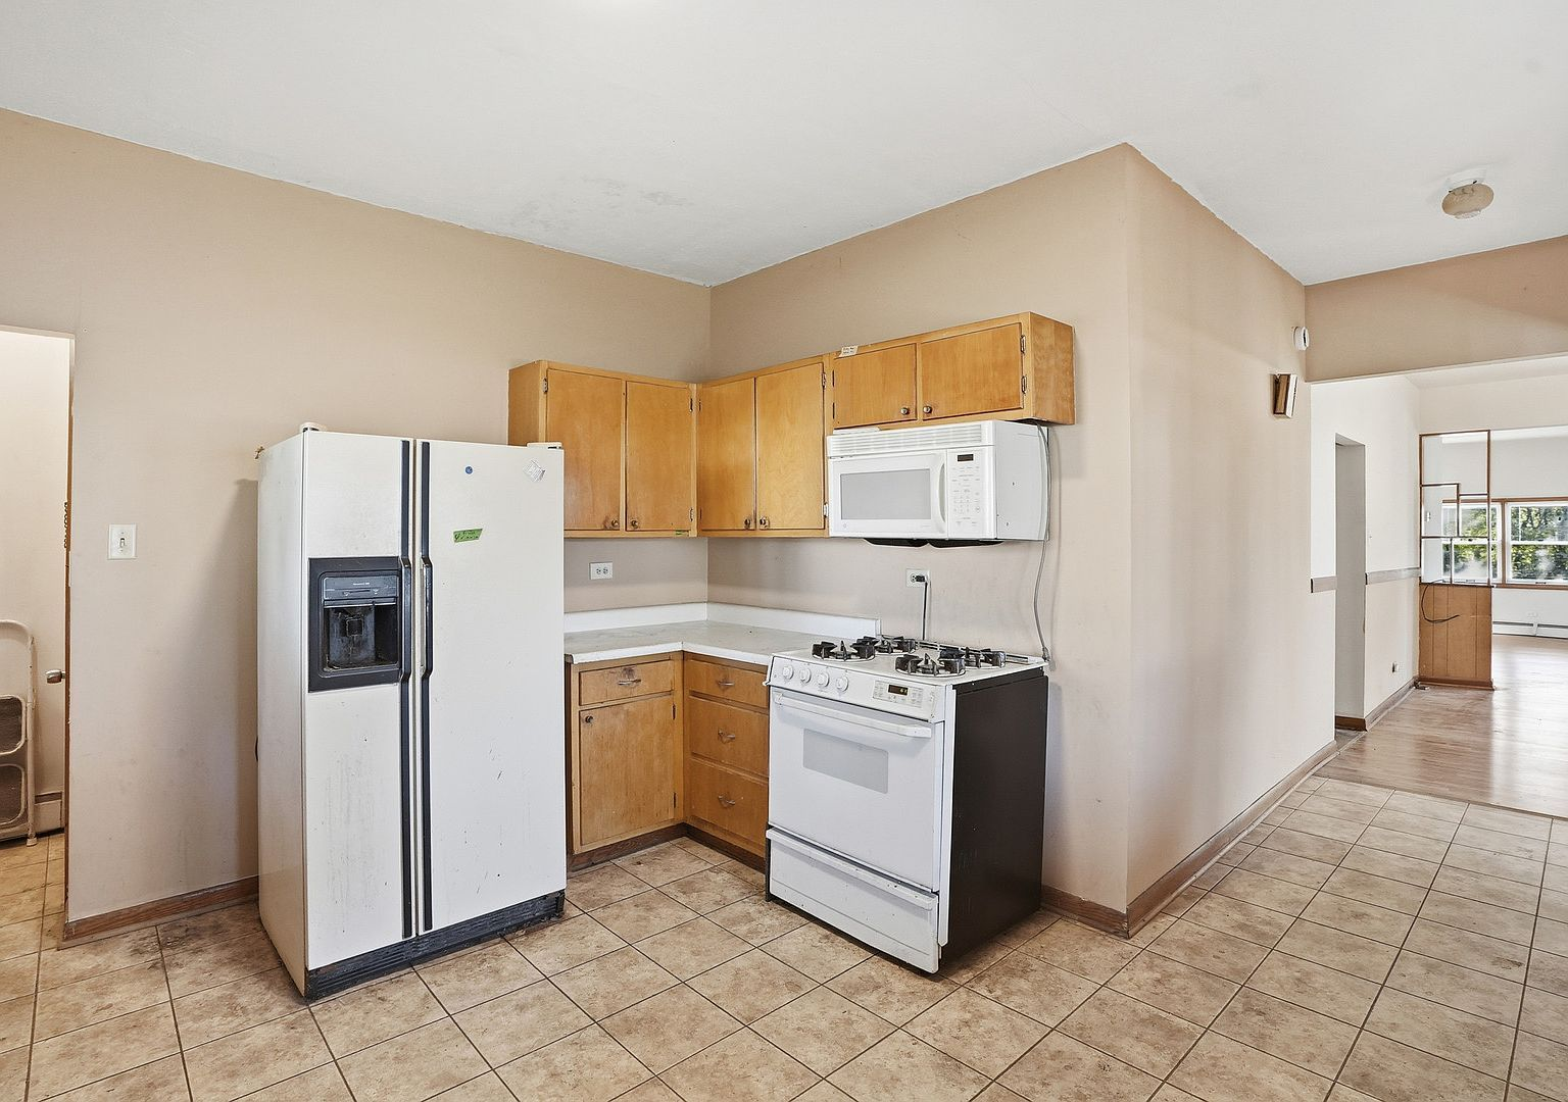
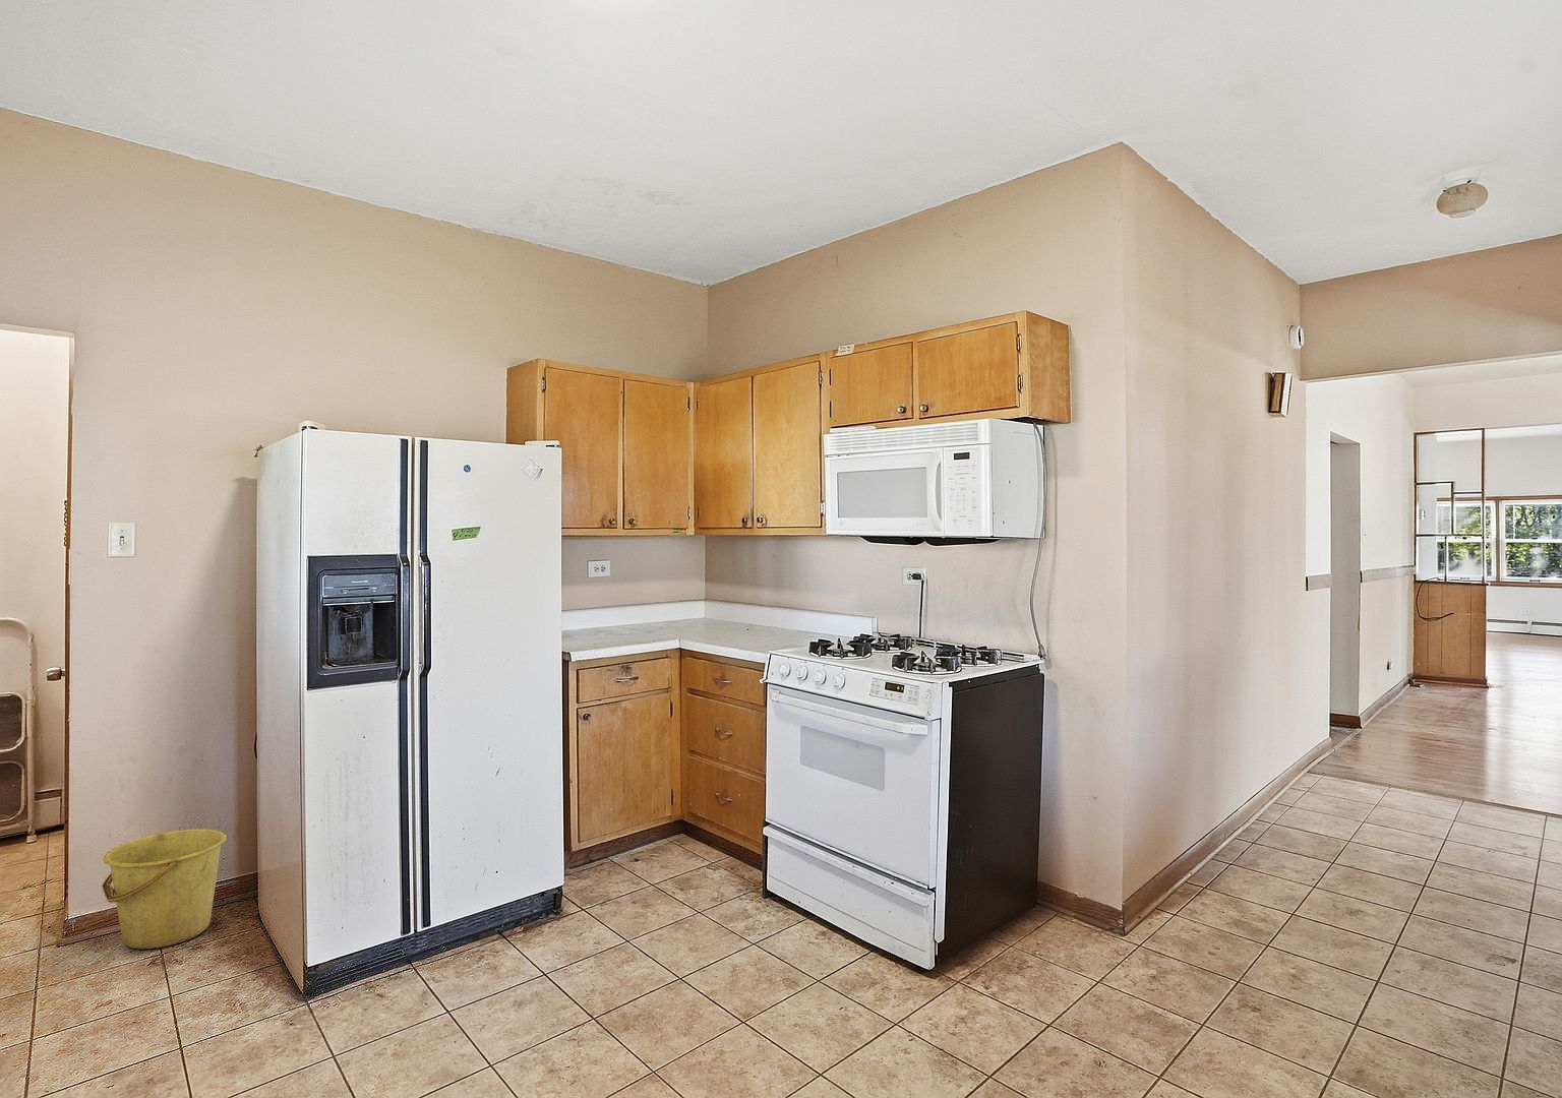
+ bucket (166, 890)
